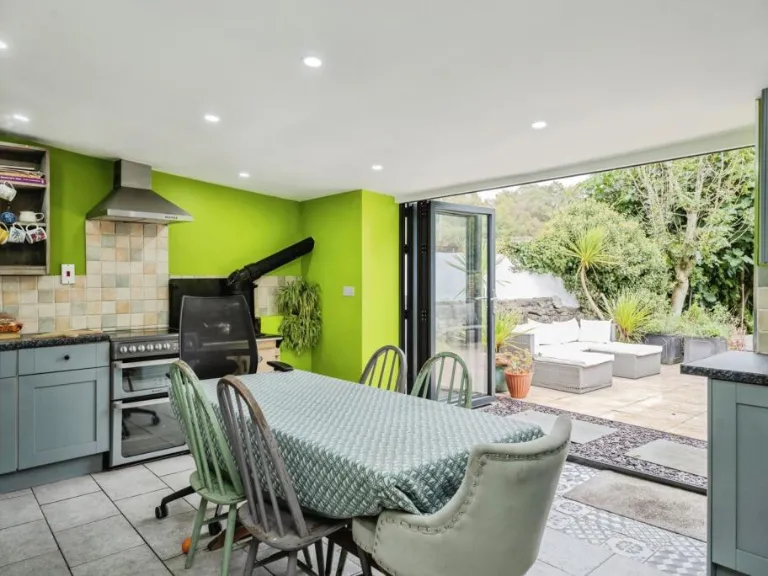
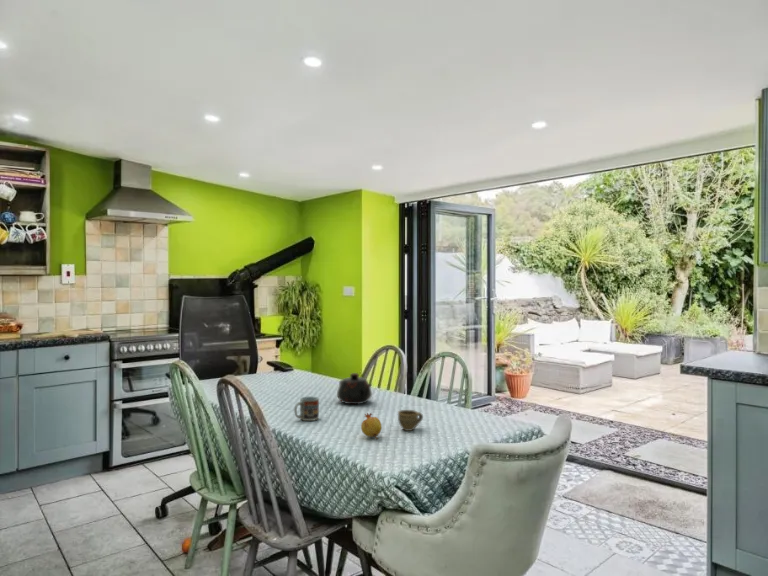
+ cup (306, 409)
+ teapot (355, 387)
+ fruit (371, 425)
+ cup (411, 420)
